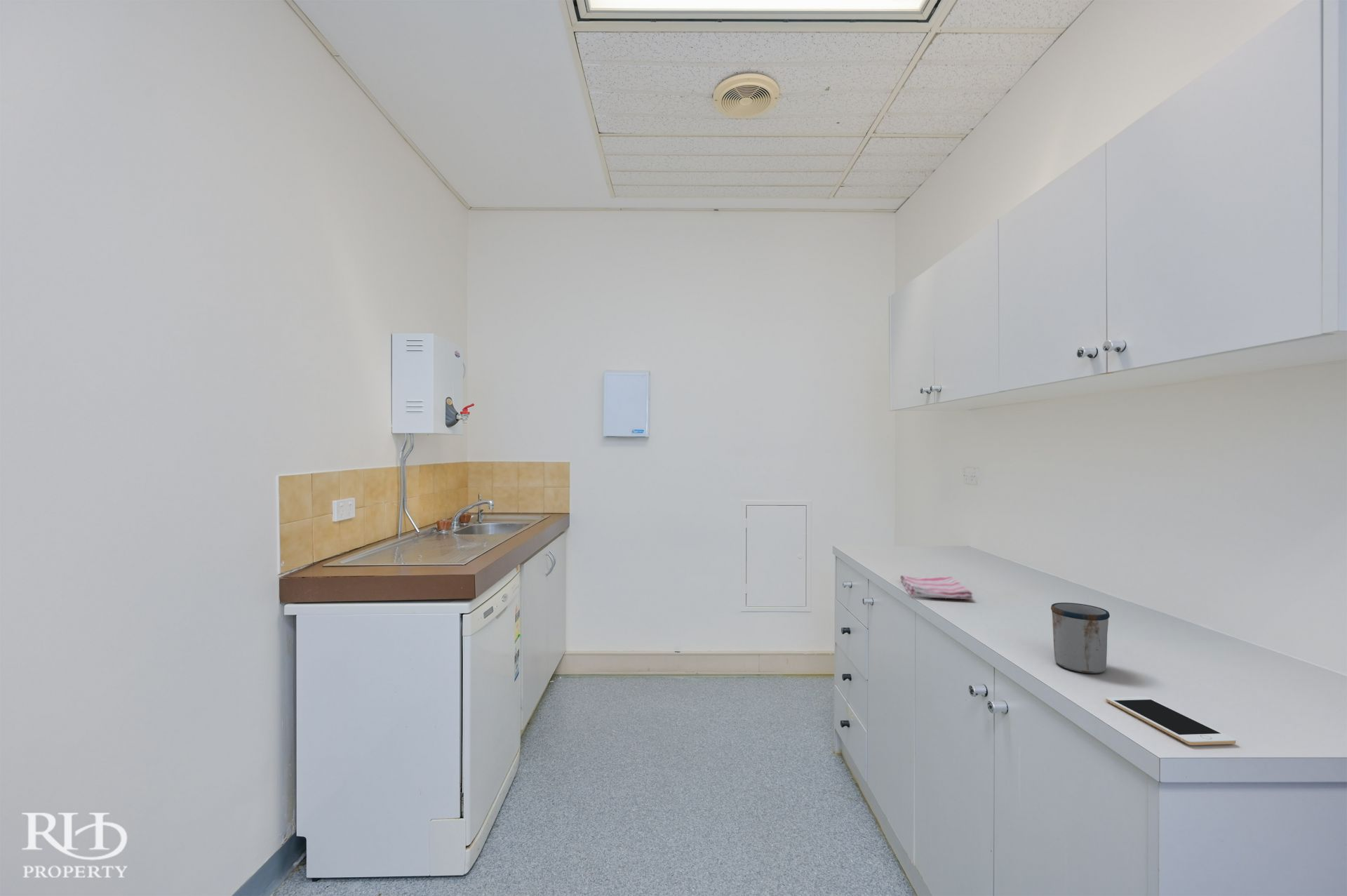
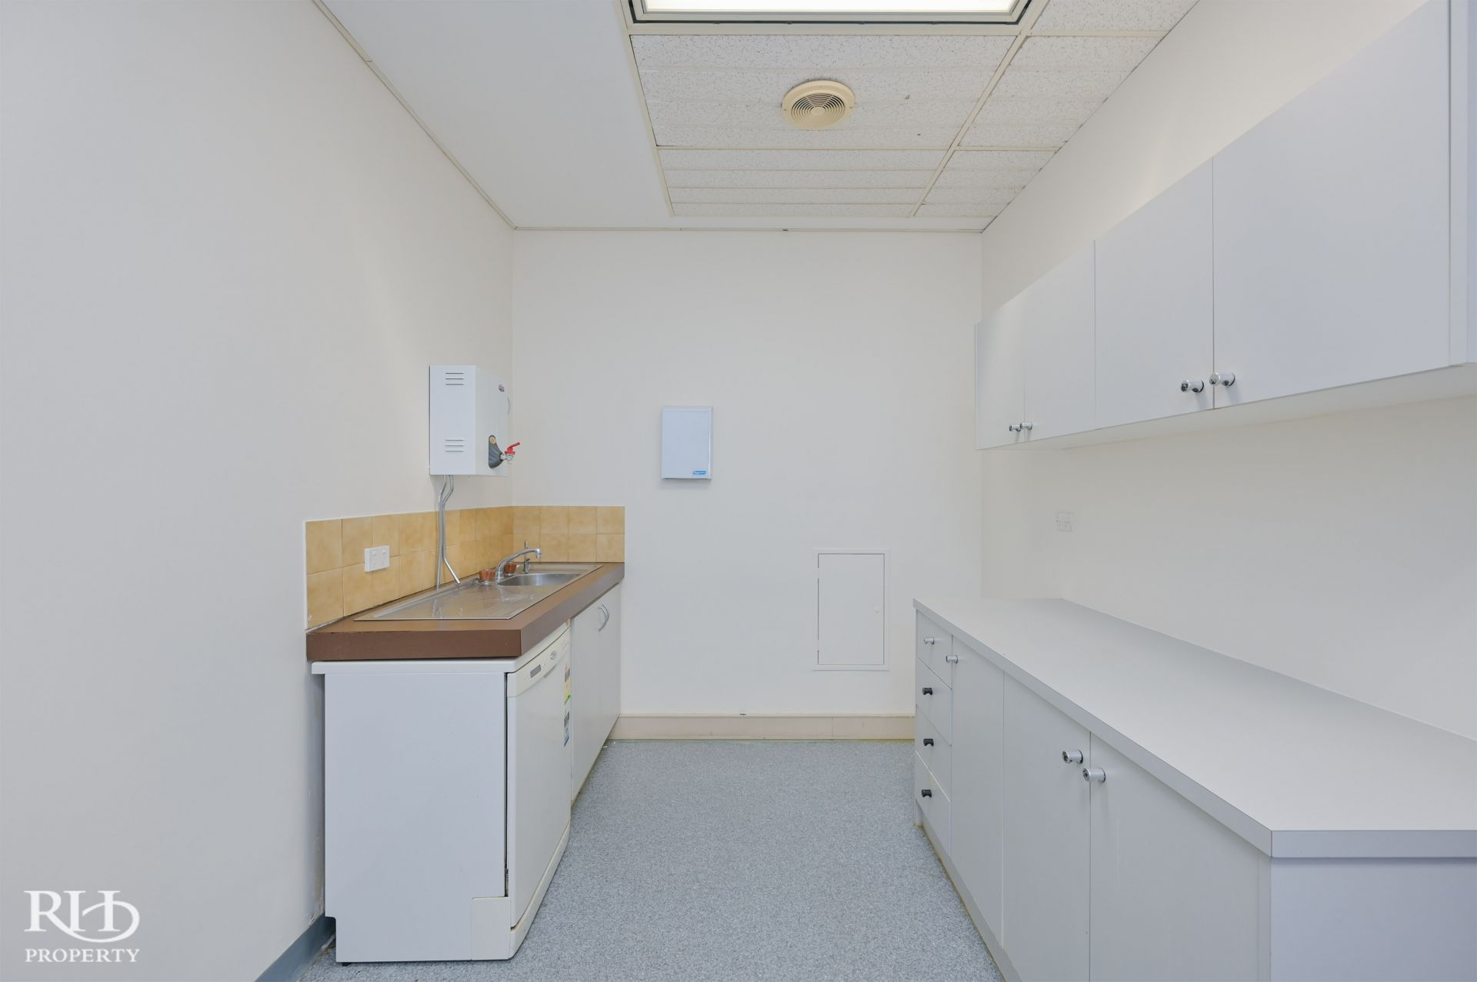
- dish towel (934, 584)
- cell phone (1165, 718)
- mug (1078, 635)
